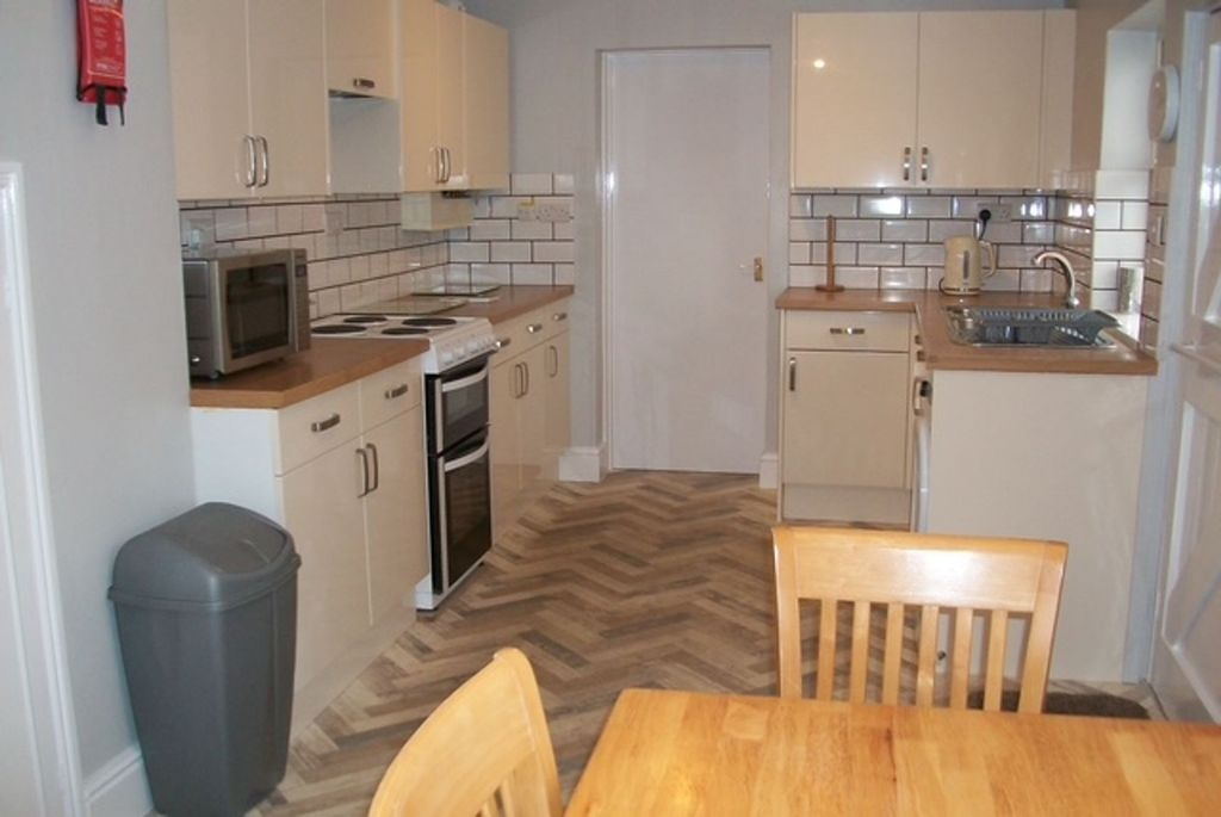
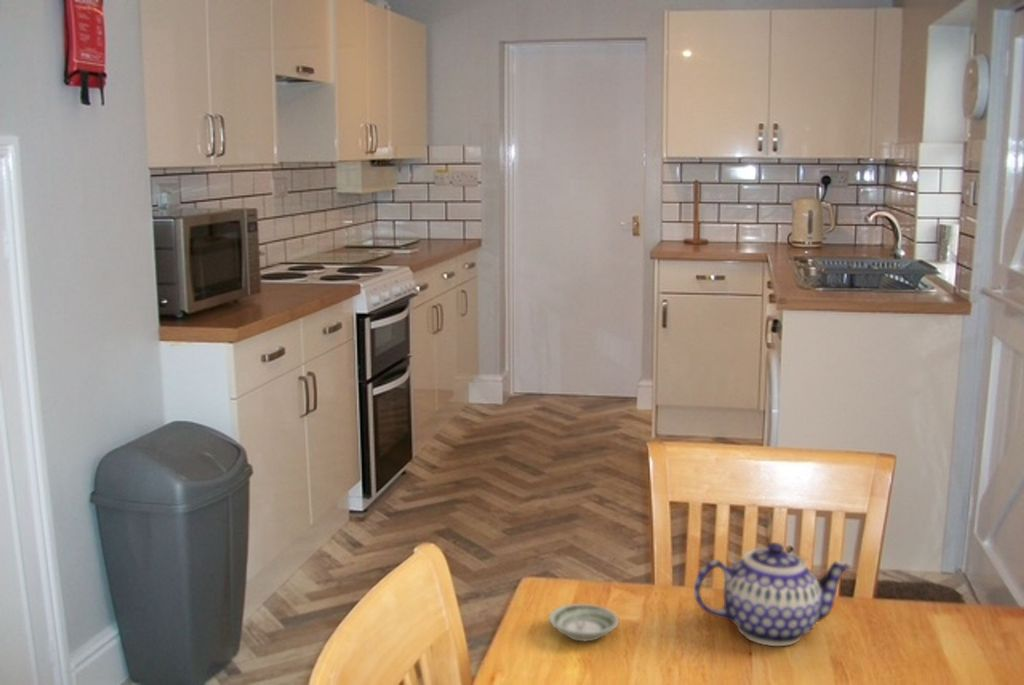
+ saucer (583, 625)
+ teapot (772, 588)
